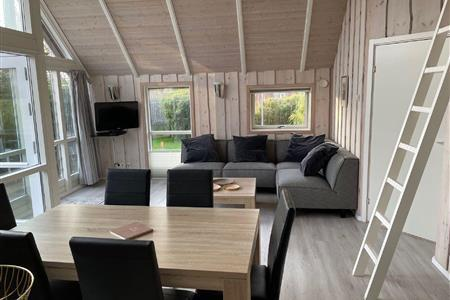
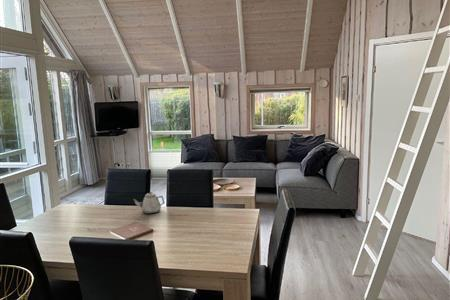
+ teapot (148, 201)
